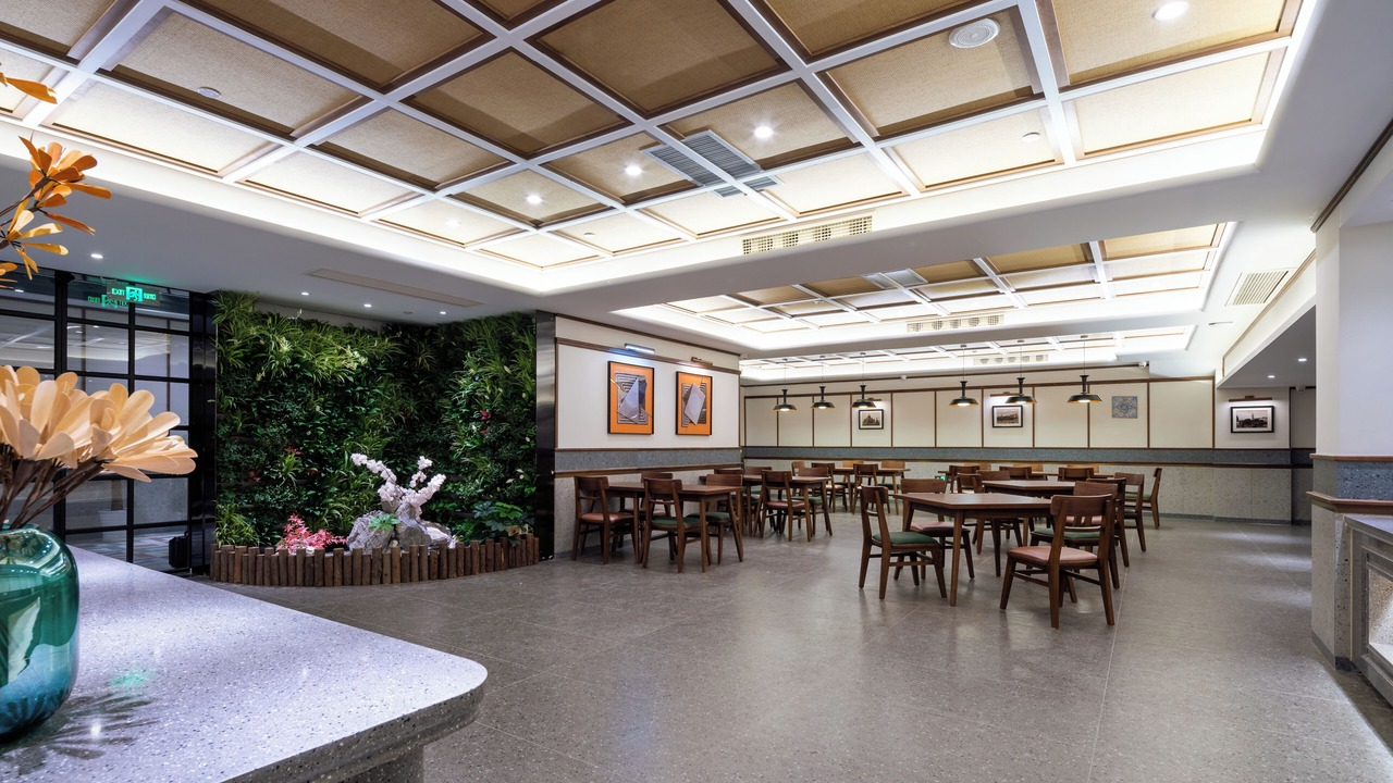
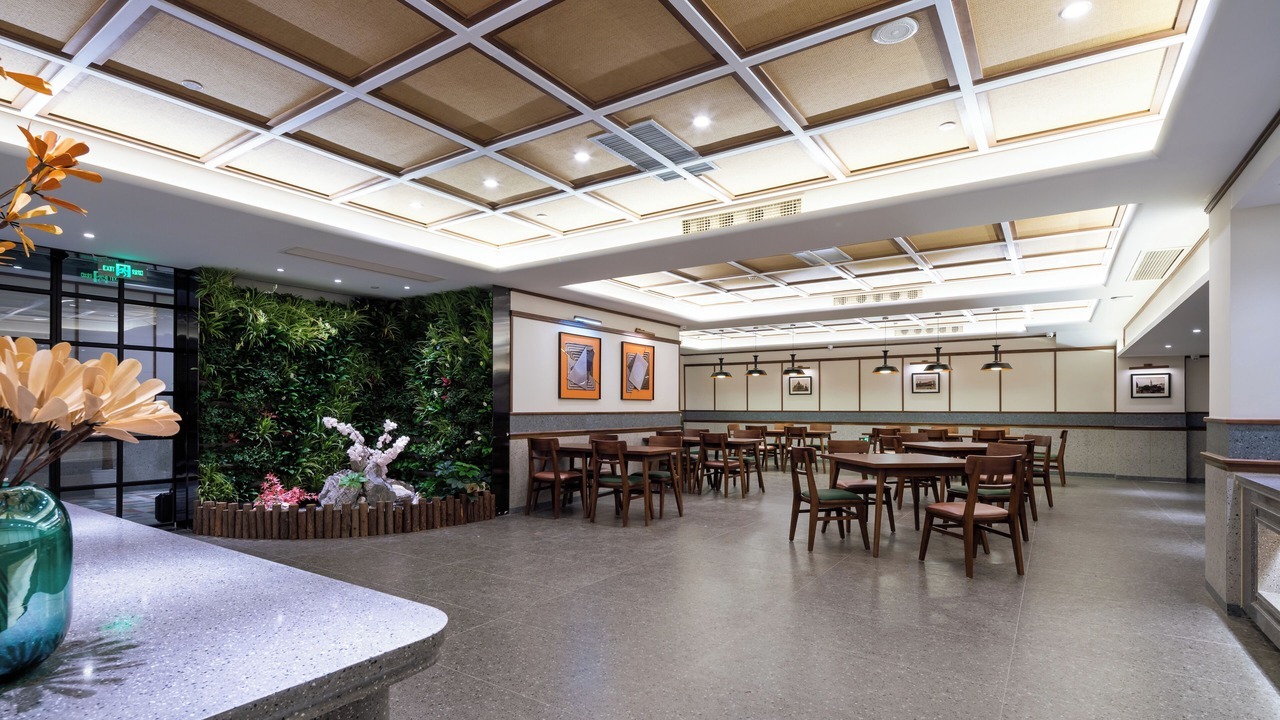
- wall art (1124, 407)
